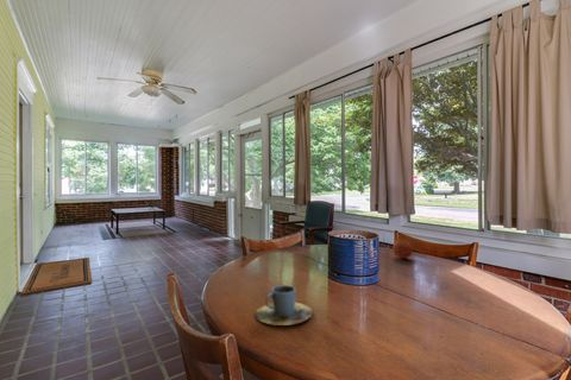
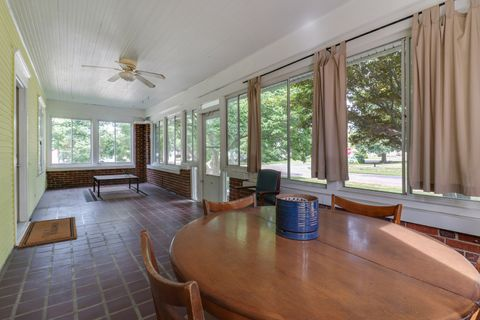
- cup (283, 300)
- fruit (402, 248)
